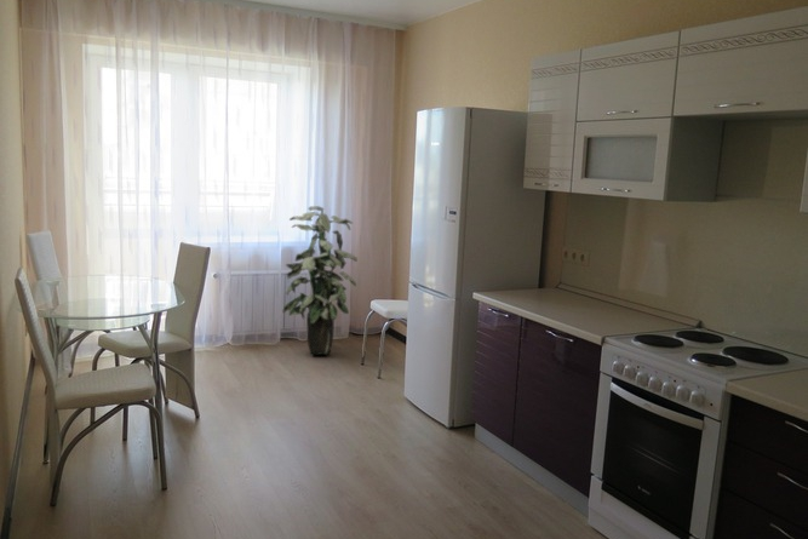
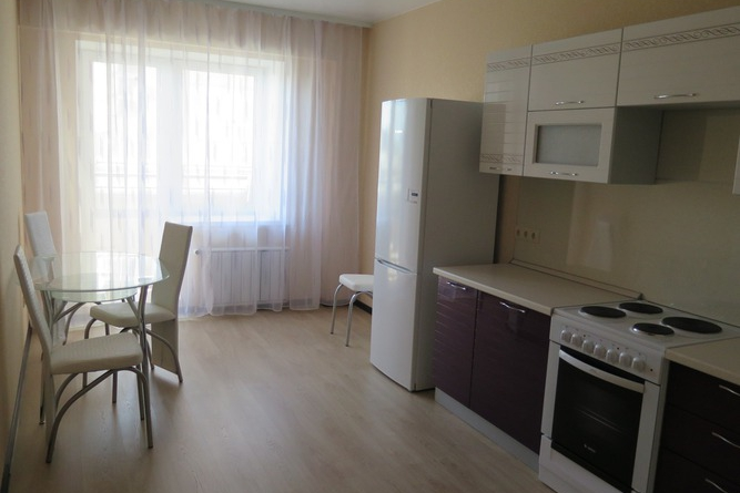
- indoor plant (317, 280)
